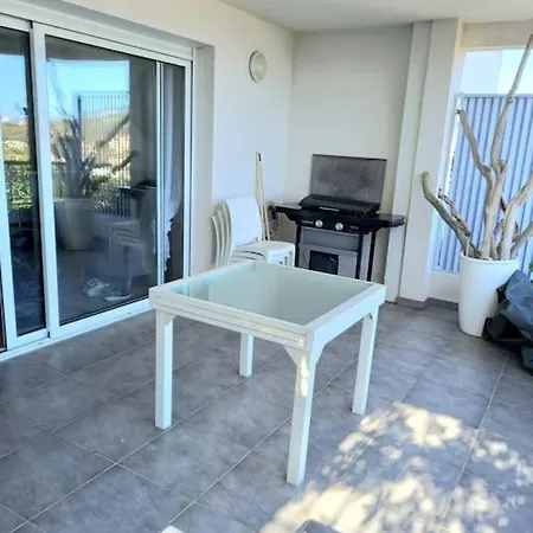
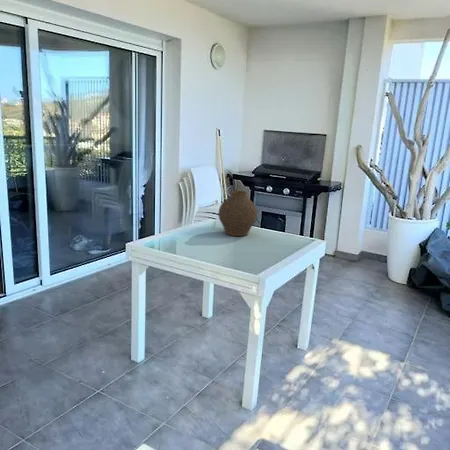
+ vase (237, 212)
